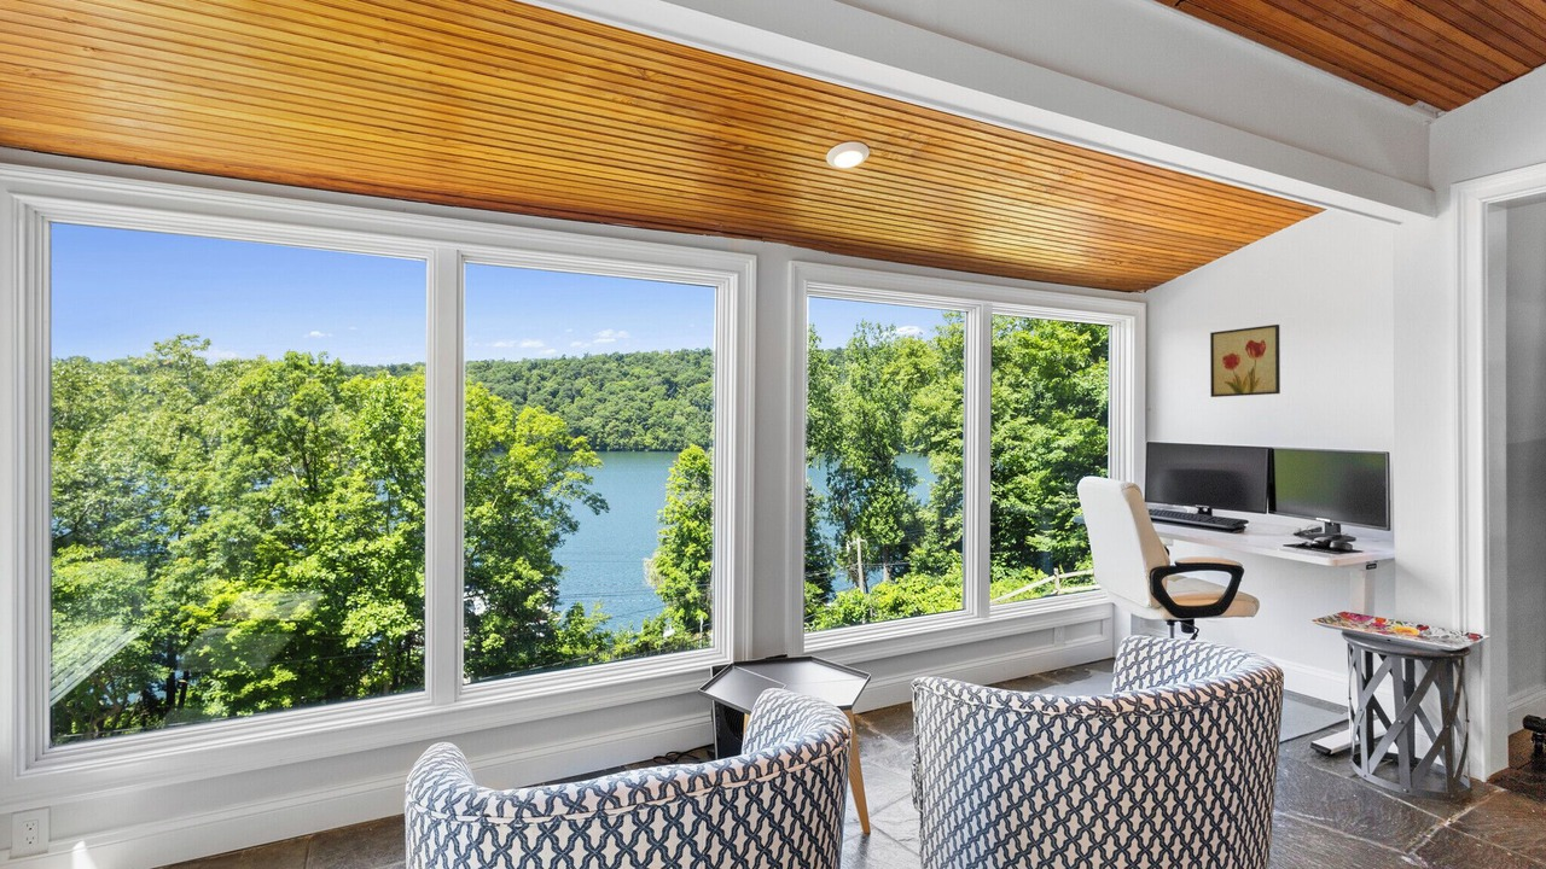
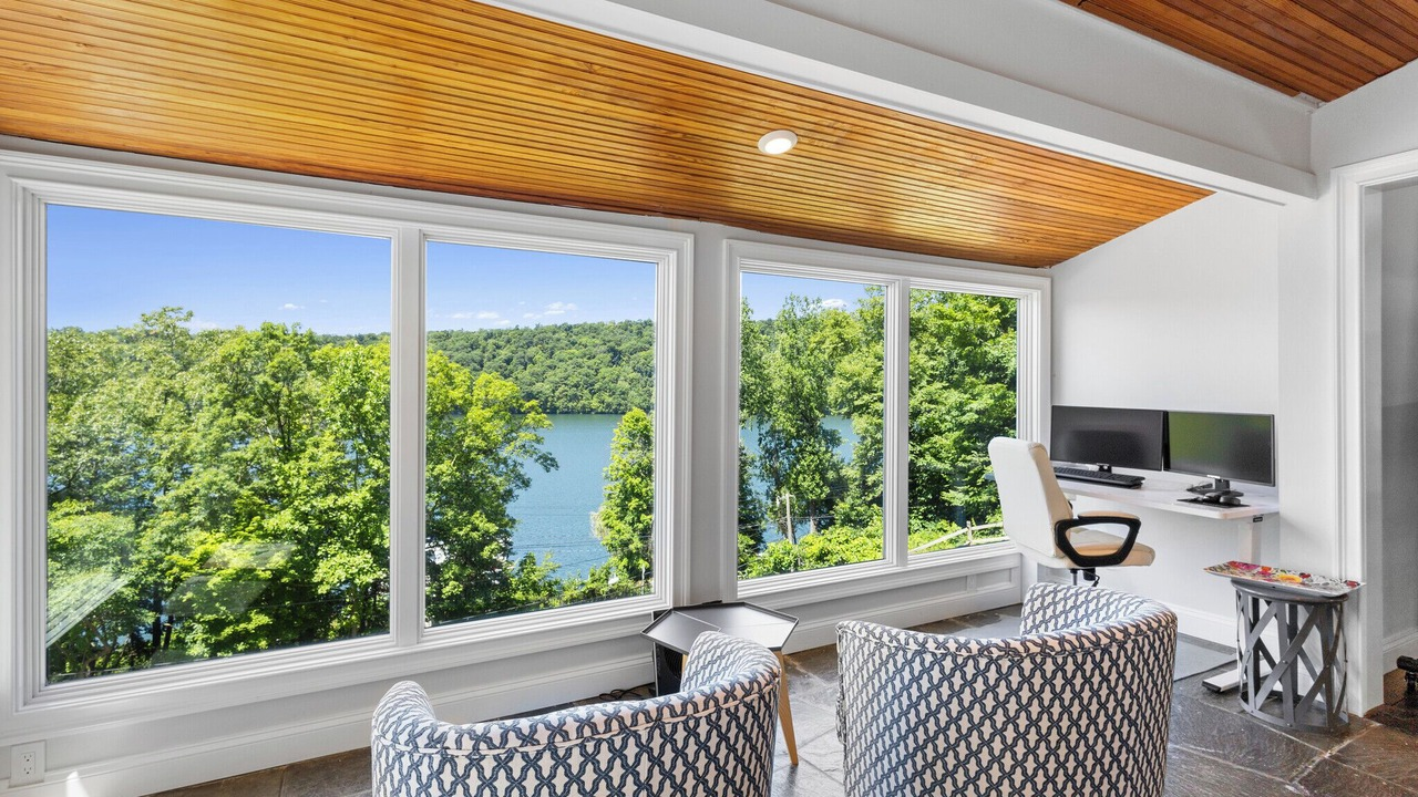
- wall art (1244, 362)
